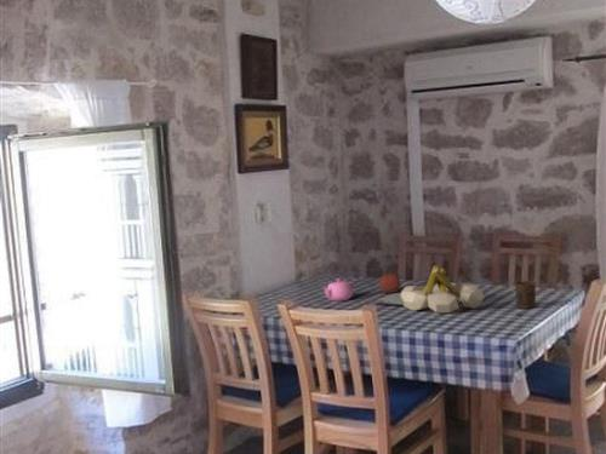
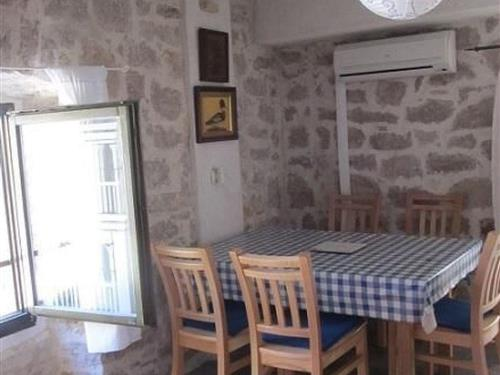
- cup (525, 294)
- fruit (390, 281)
- teapot (338, 288)
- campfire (440, 286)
